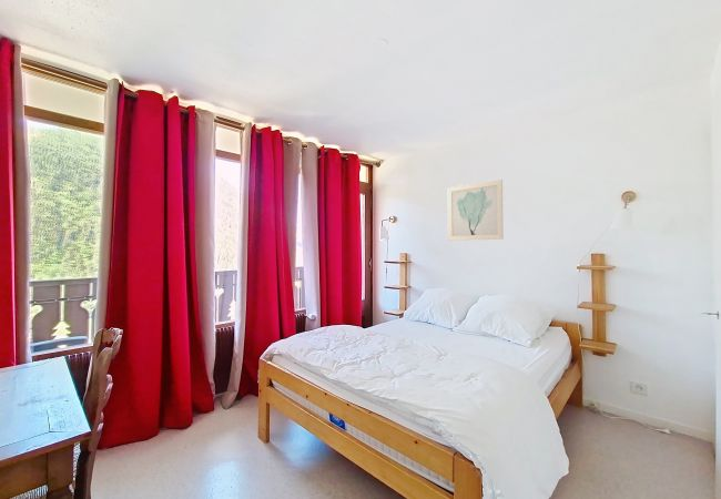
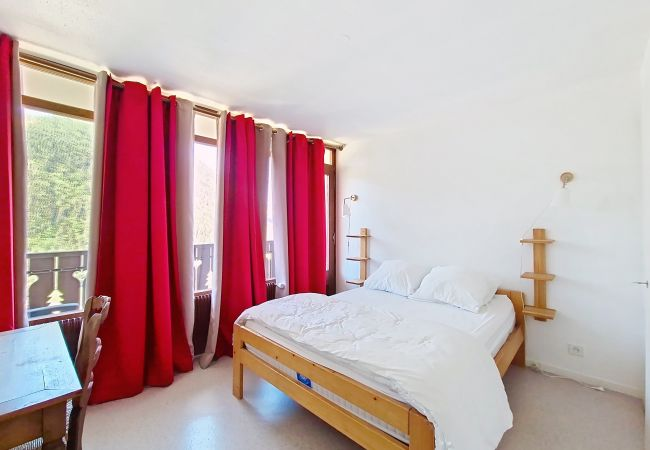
- wall art (474, 212)
